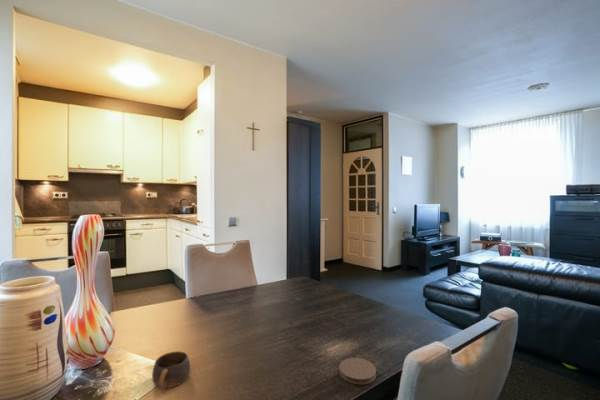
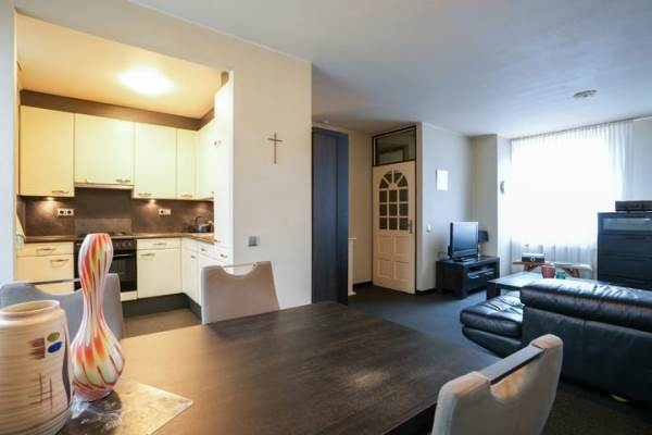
- coaster (357, 370)
- cup (168, 371)
